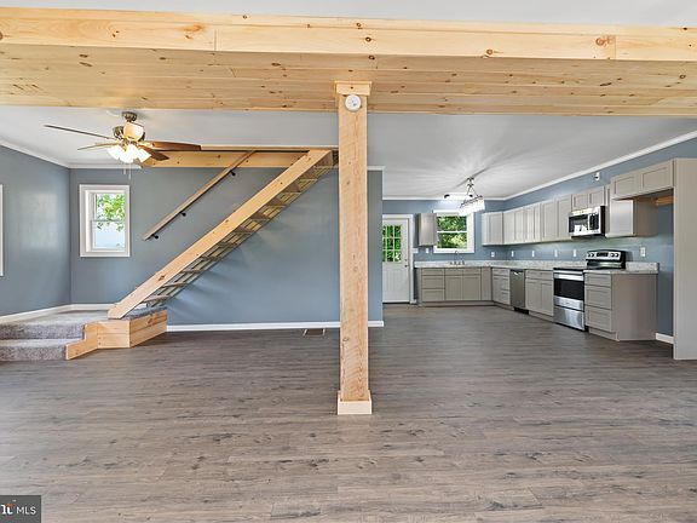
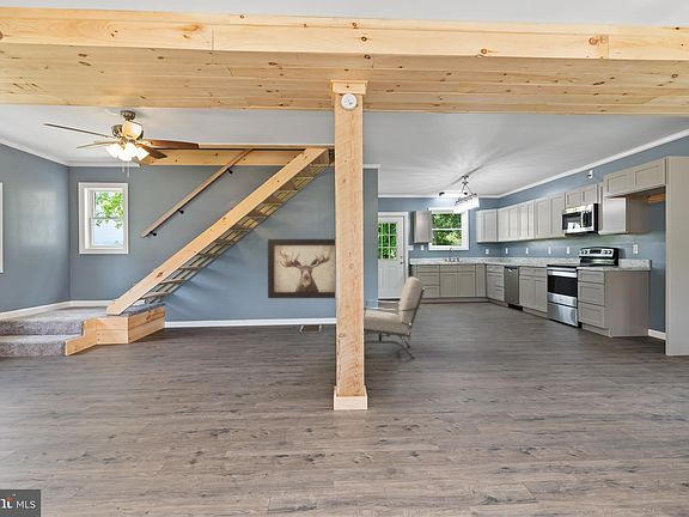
+ wall art (305, 268)
+ chair (388, 315)
